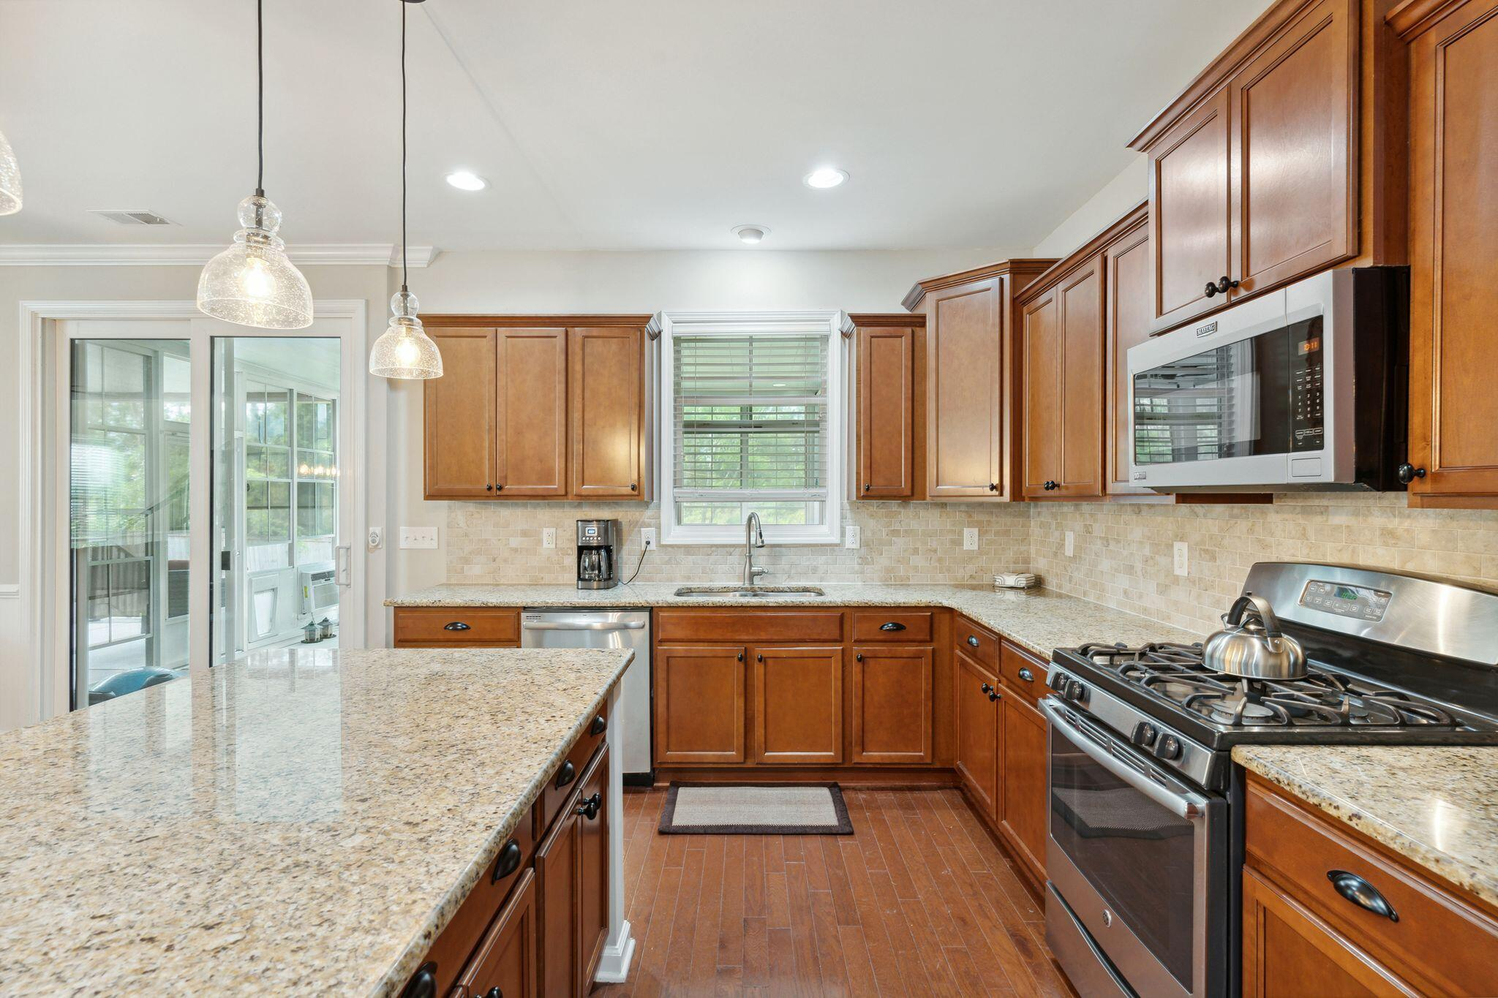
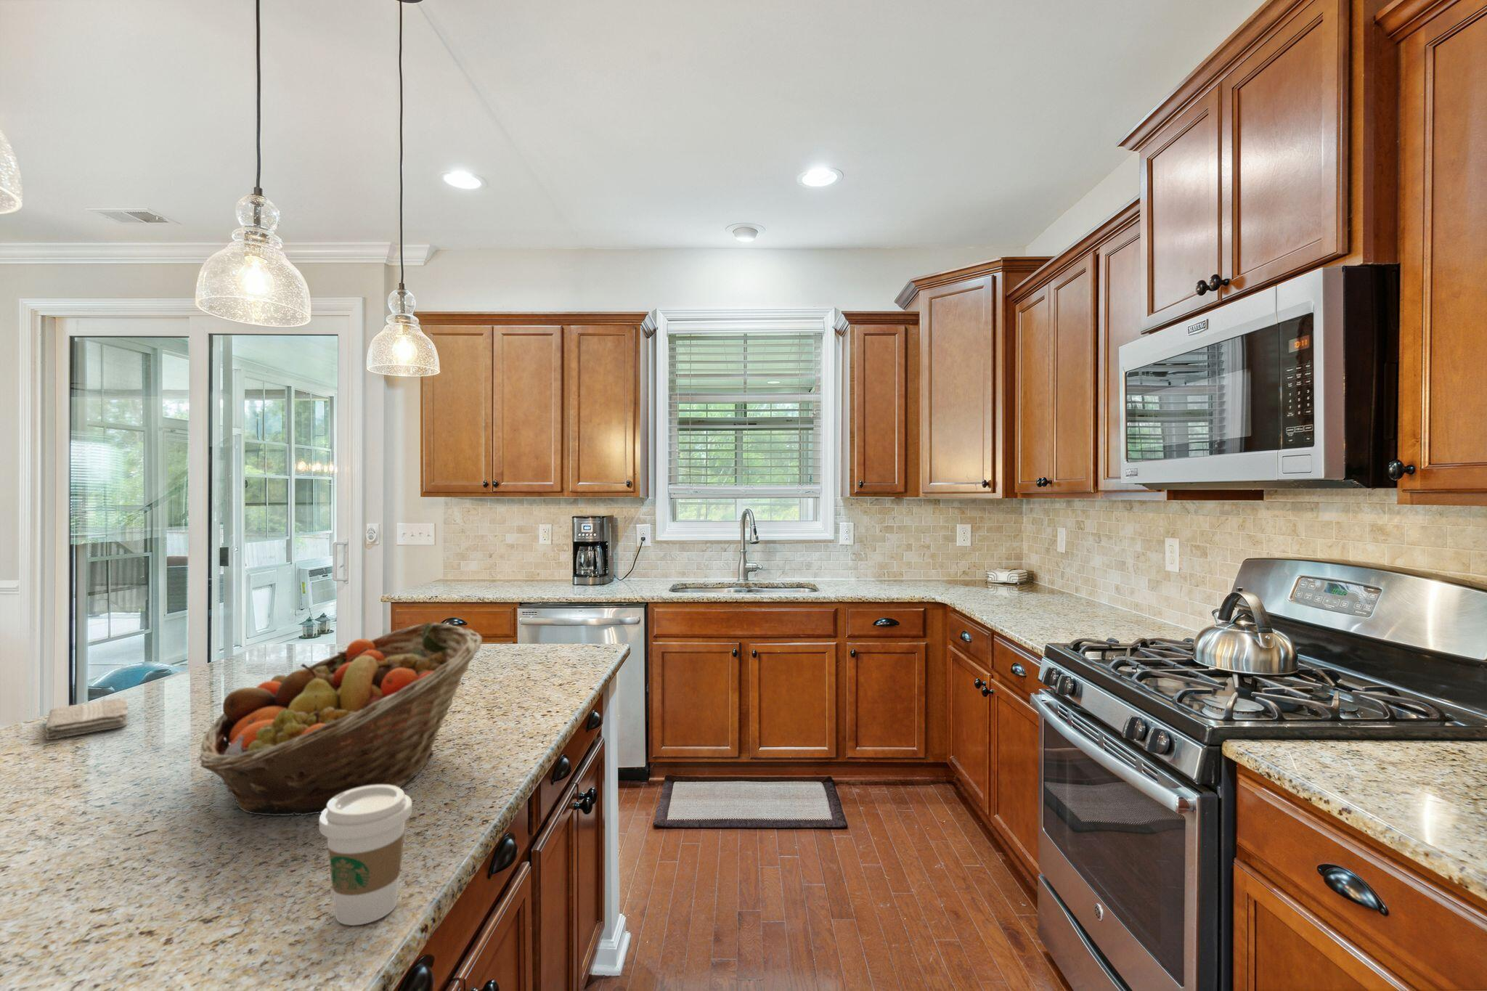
+ washcloth (87, 716)
+ coffee cup (367, 853)
+ fruit basket (350, 705)
